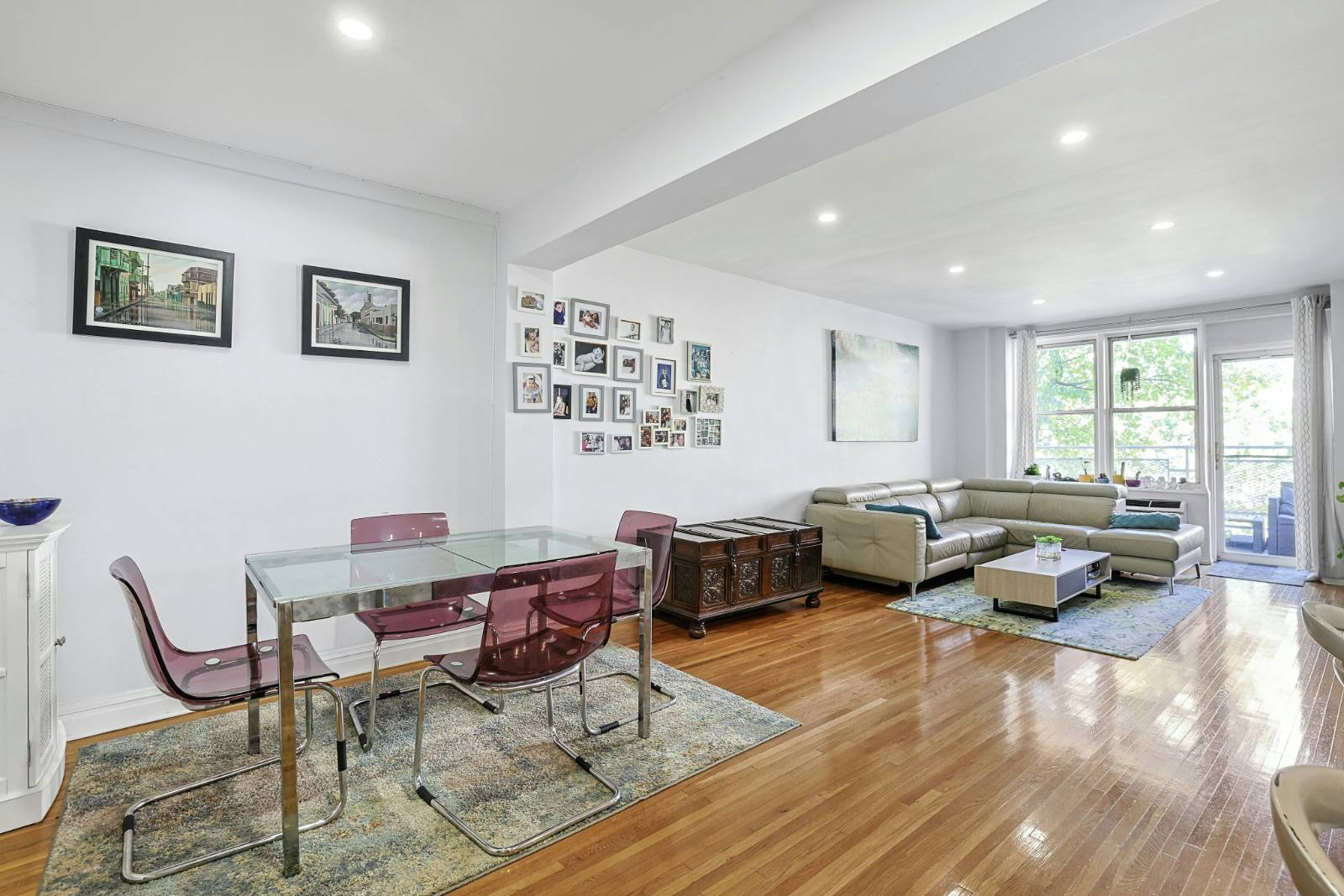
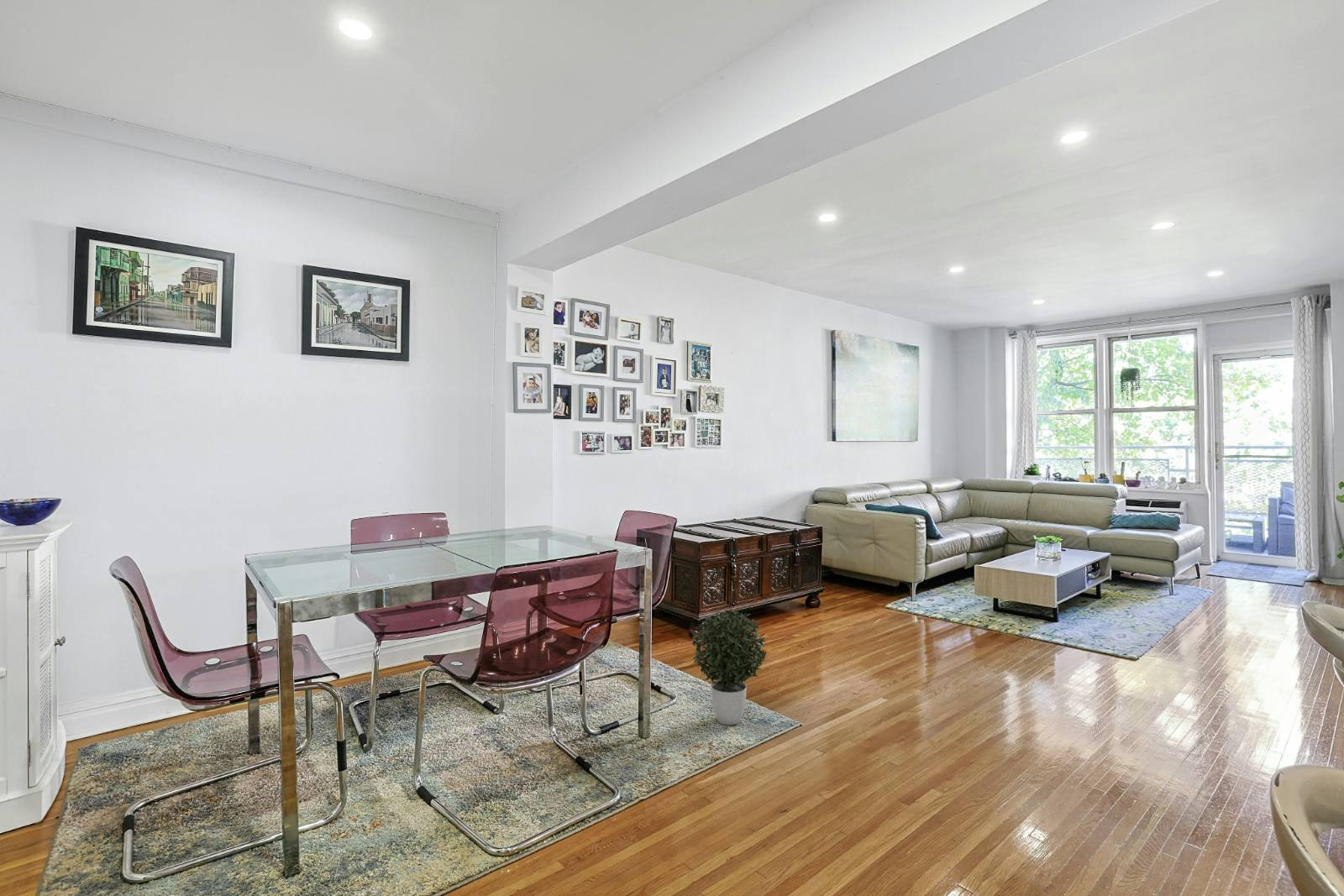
+ potted plant (727, 665)
